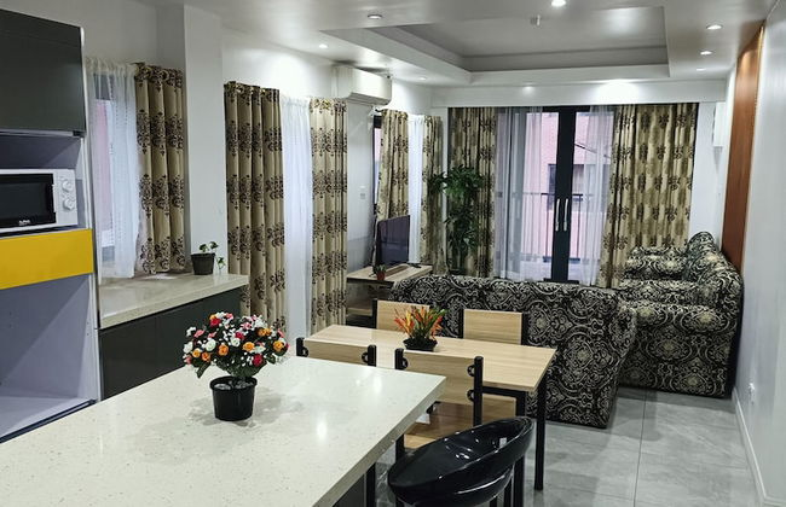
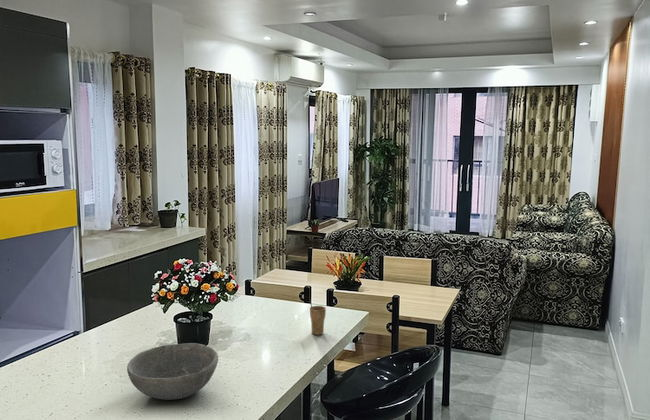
+ bowl (174, 374)
+ cup (317, 317)
